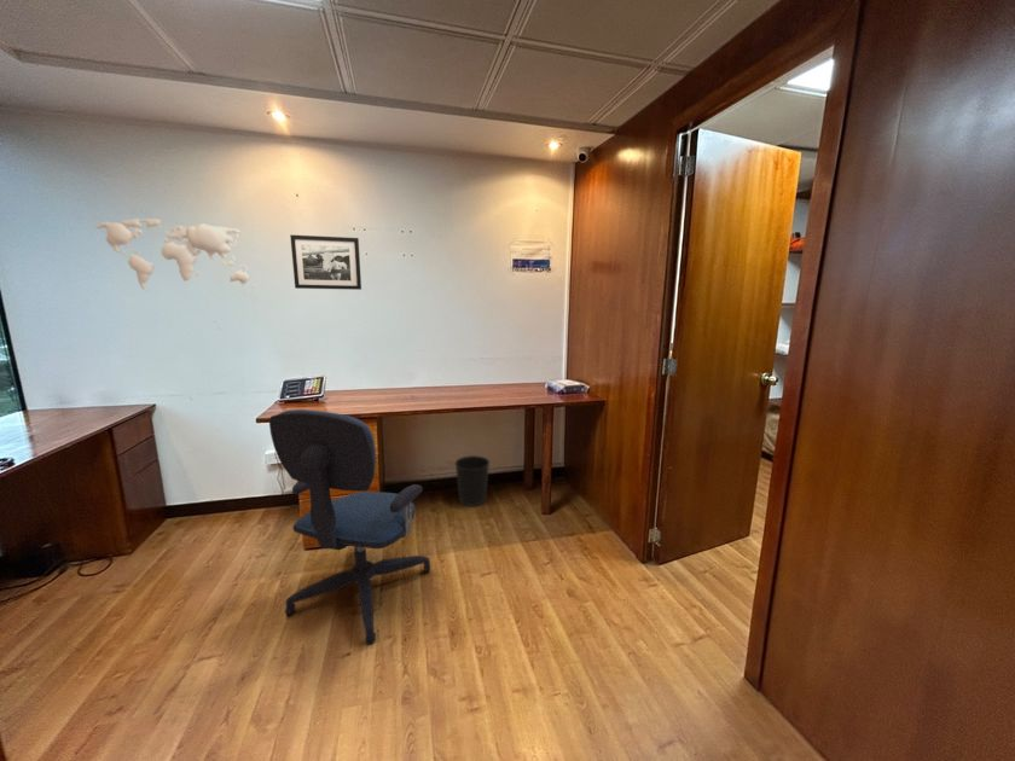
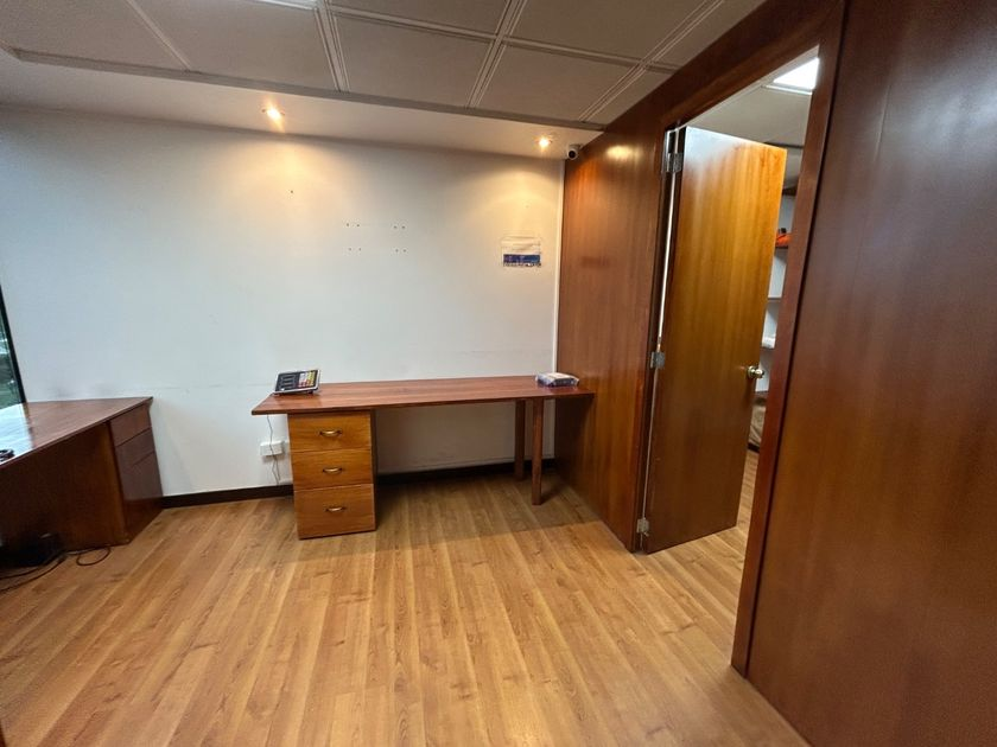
- wastebasket (472, 481)
- world map (180, 256)
- picture frame (326, 262)
- office chair (359, 500)
